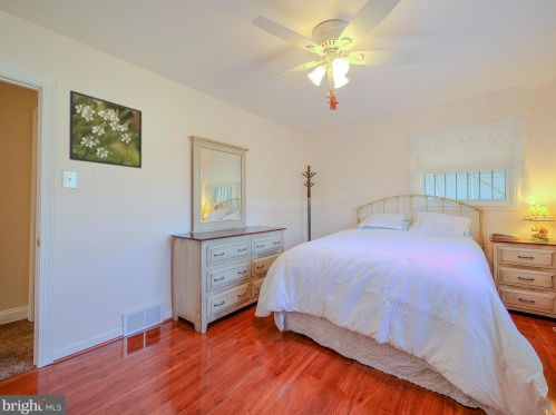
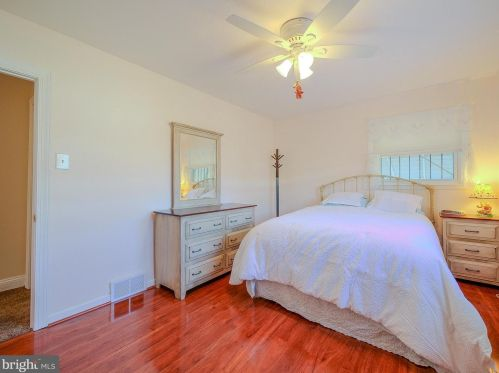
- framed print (108, 132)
